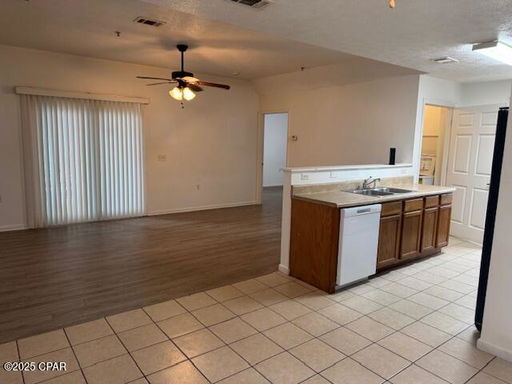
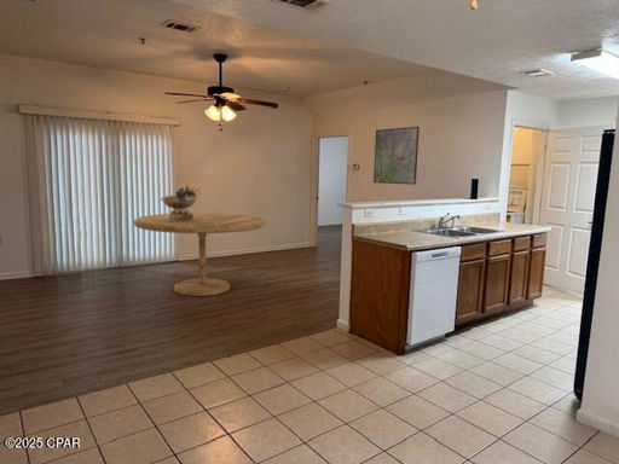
+ birdbath (180, 202)
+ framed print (394, 156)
+ dining table (202, 253)
